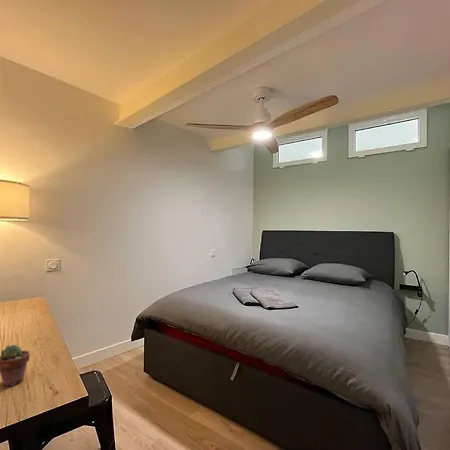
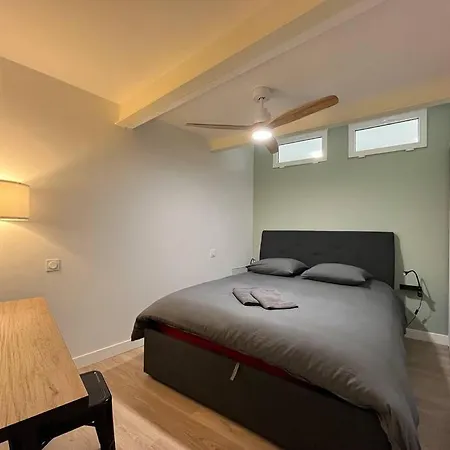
- potted succulent (13, 363)
